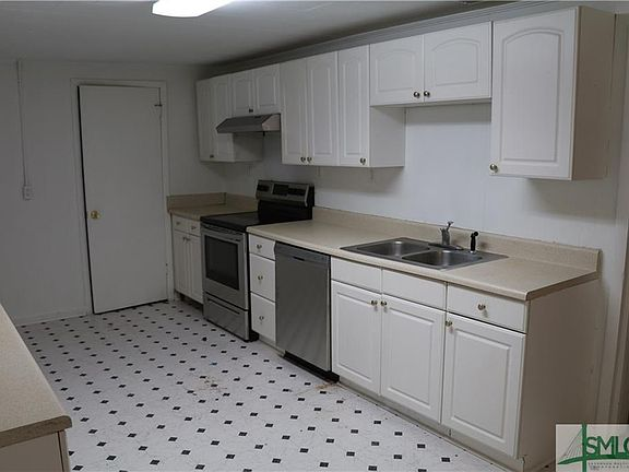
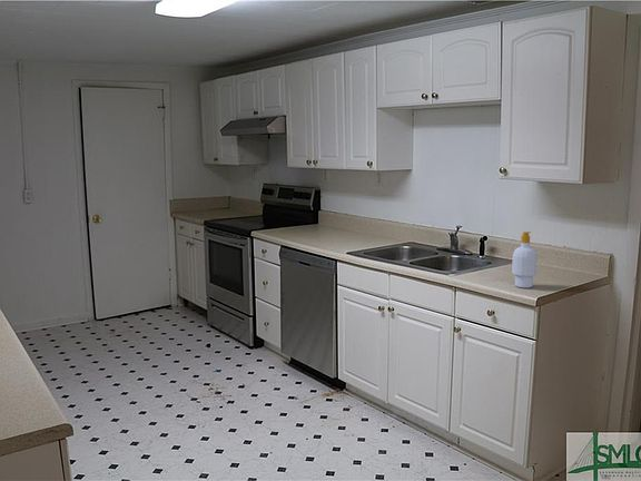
+ soap bottle (524, 259)
